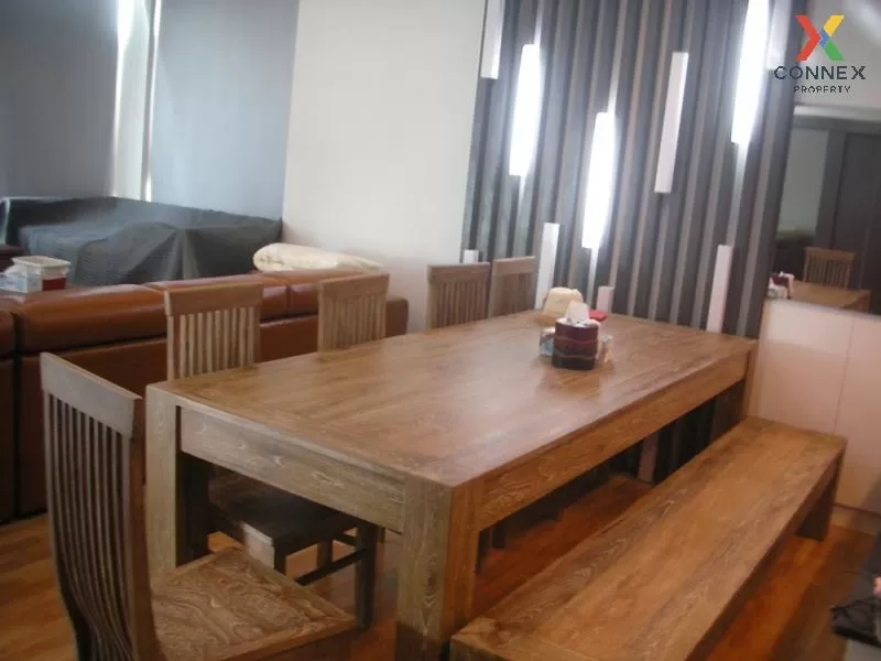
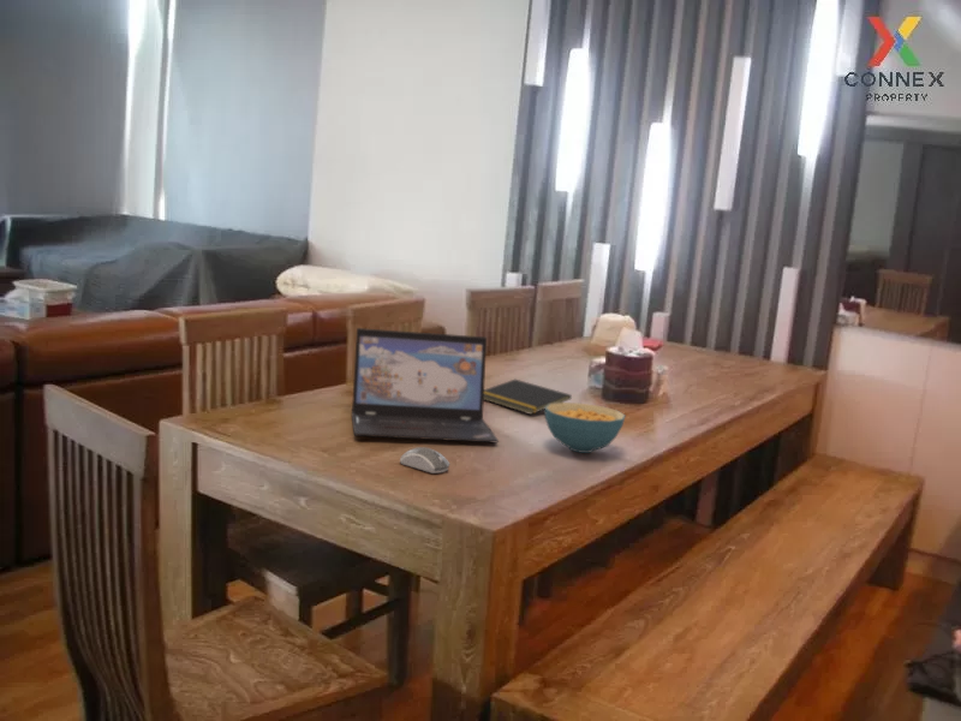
+ computer mouse (424, 457)
+ notepad (523, 395)
+ laptop (424, 383)
+ cereal bowl (583, 430)
